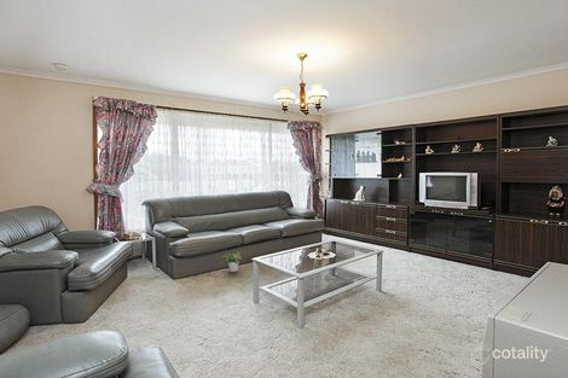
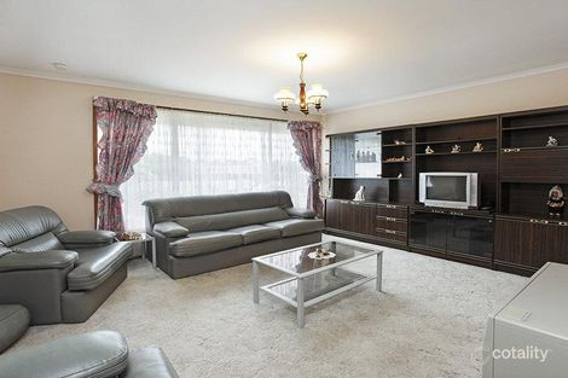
- potted plant (232, 261)
